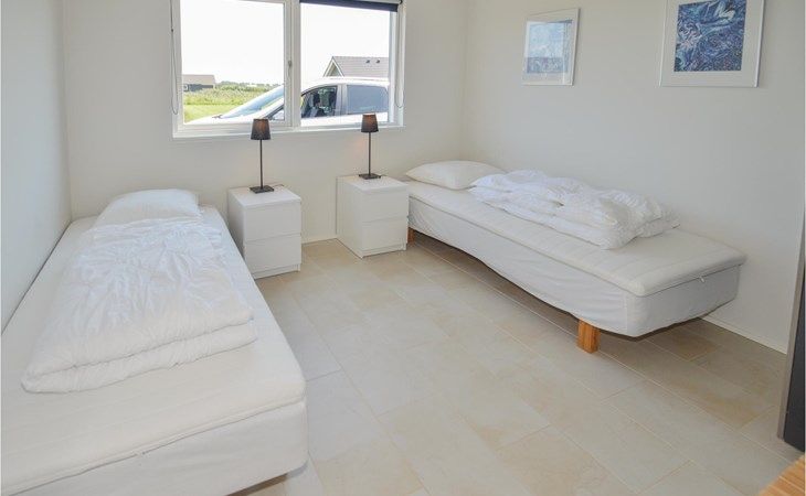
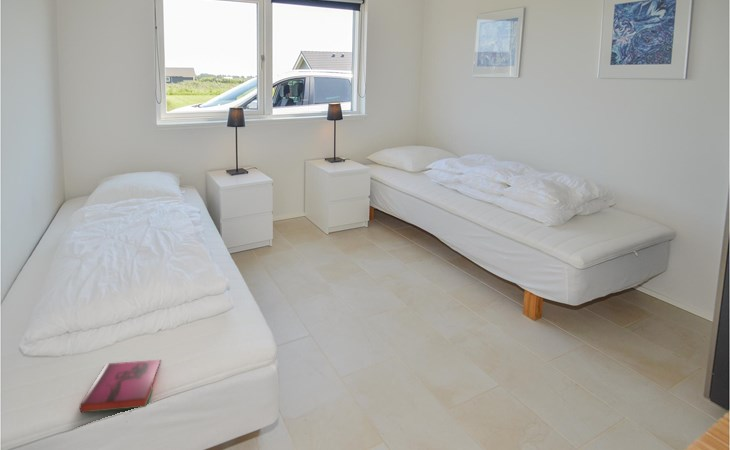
+ hardback book (124, 384)
